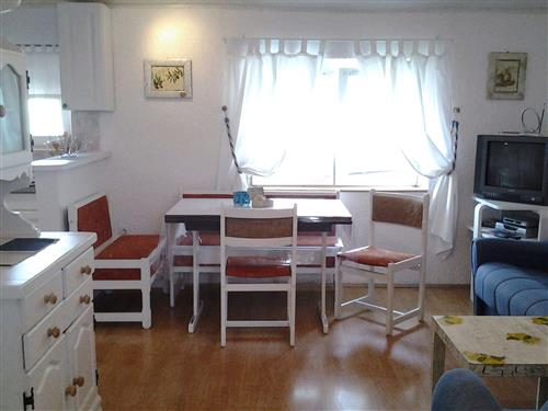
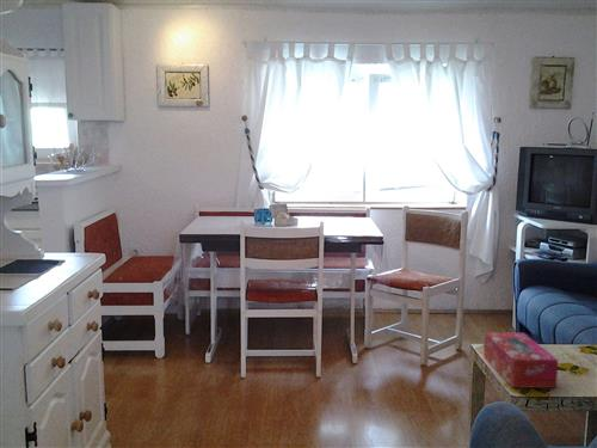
+ tissue box (518, 358)
